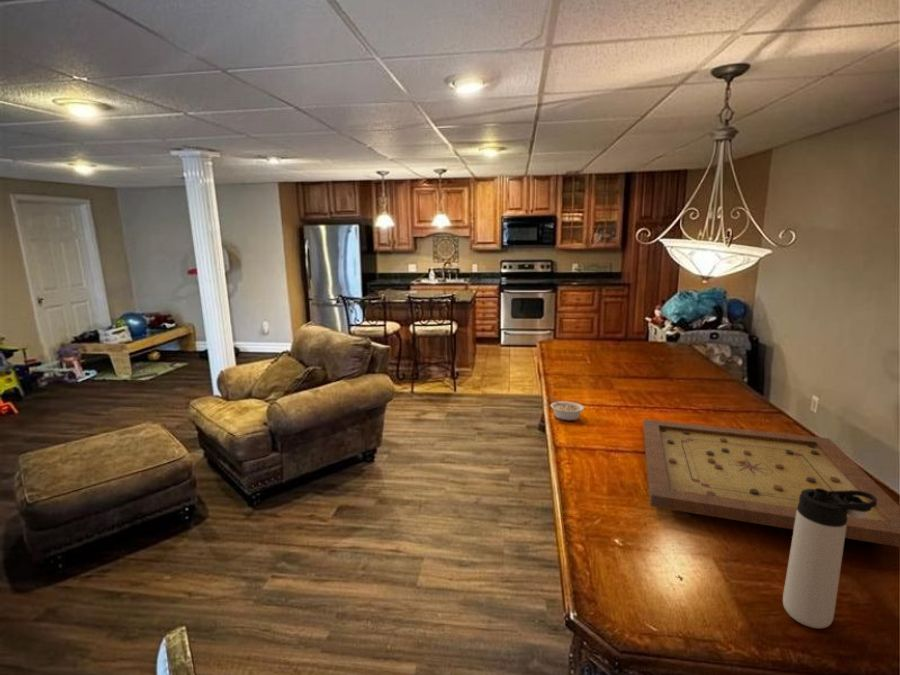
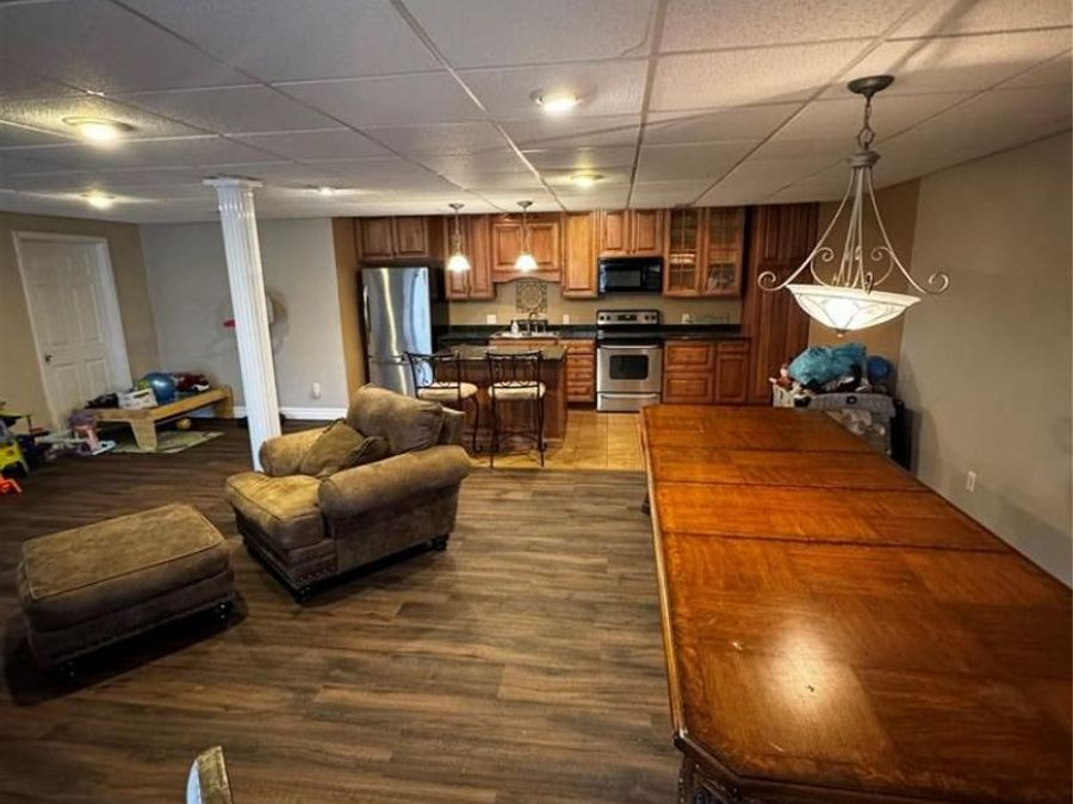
- gameboard (749, 471)
- thermos bottle (827, 556)
- legume (565, 410)
